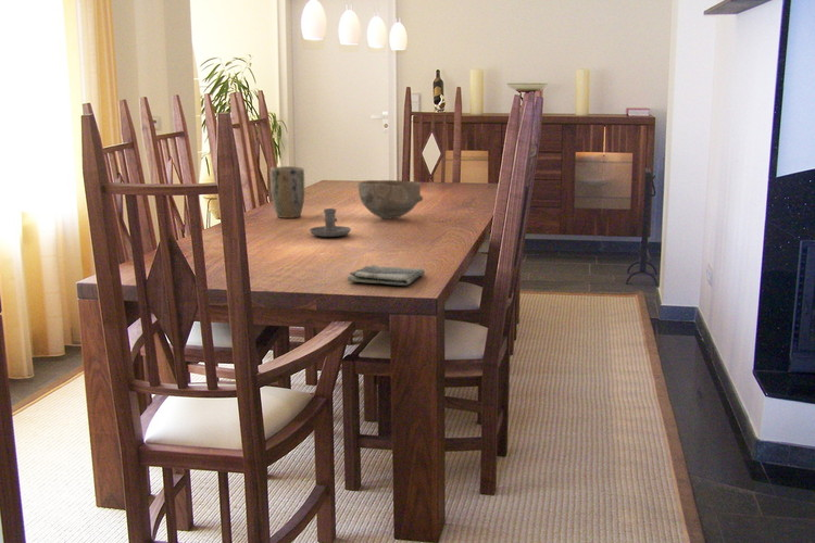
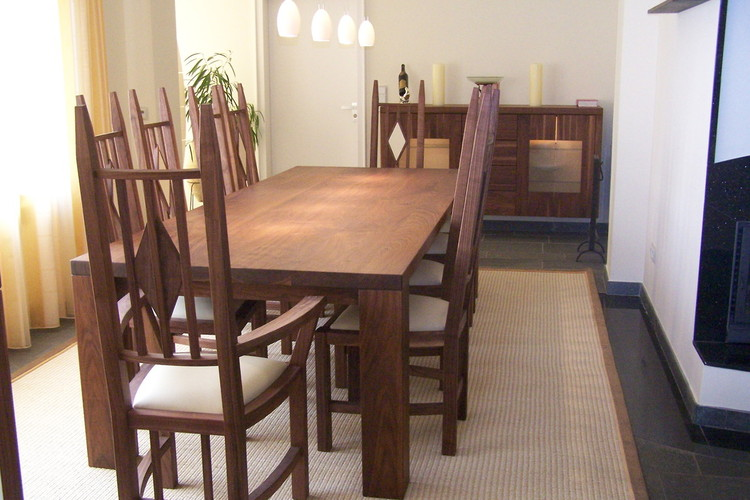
- dish towel (386, 273)
- candle holder (330, 222)
- plant pot (287, 192)
- bowl (390, 200)
